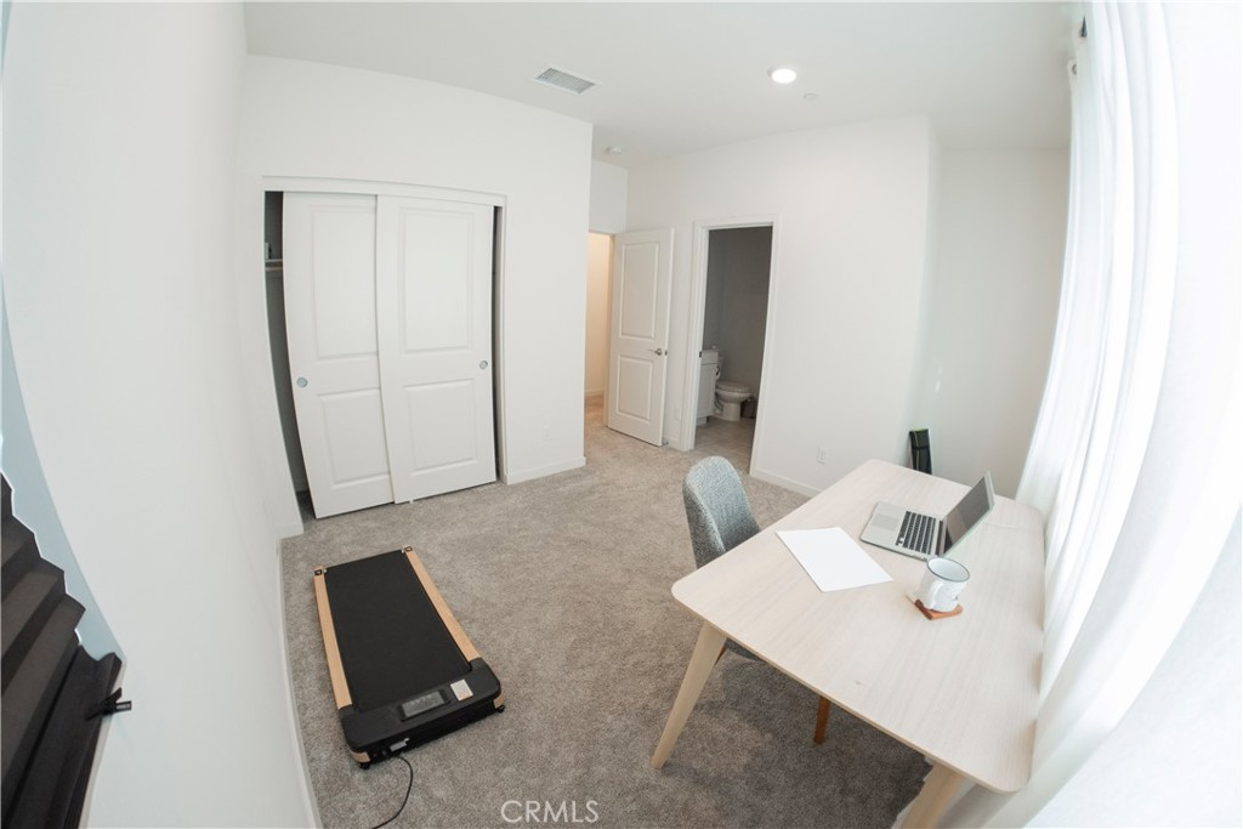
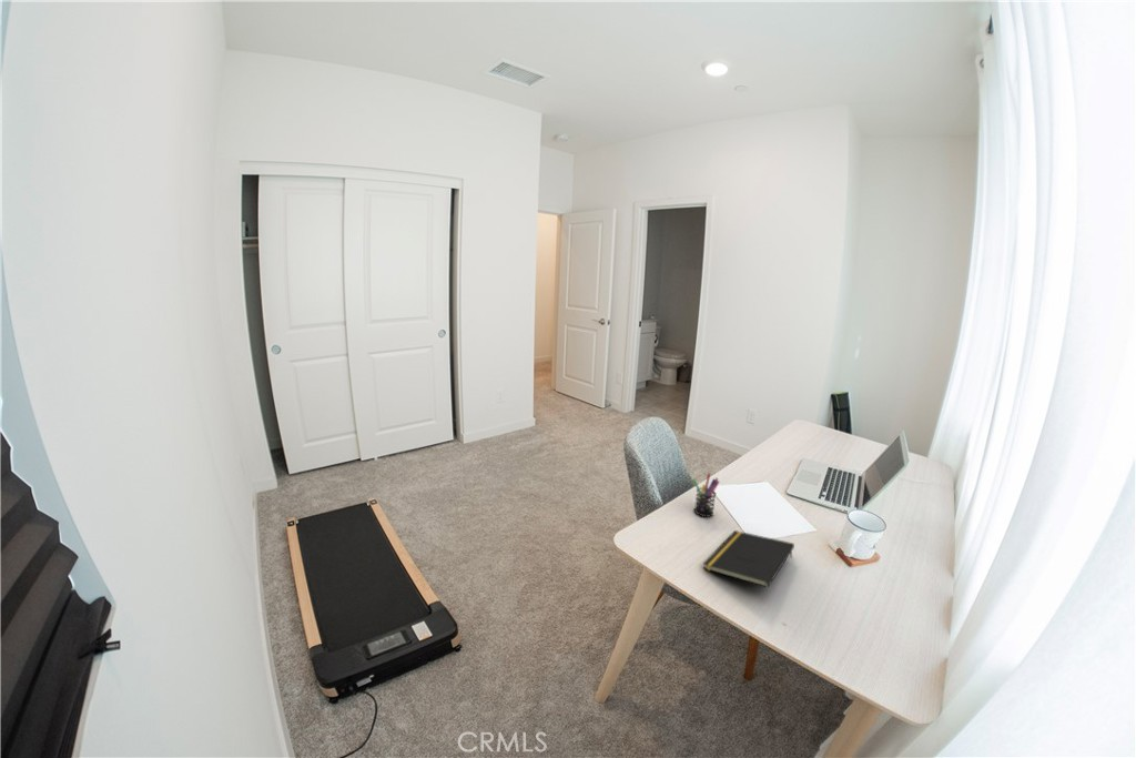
+ notepad (749, 555)
+ pen holder (703, 493)
